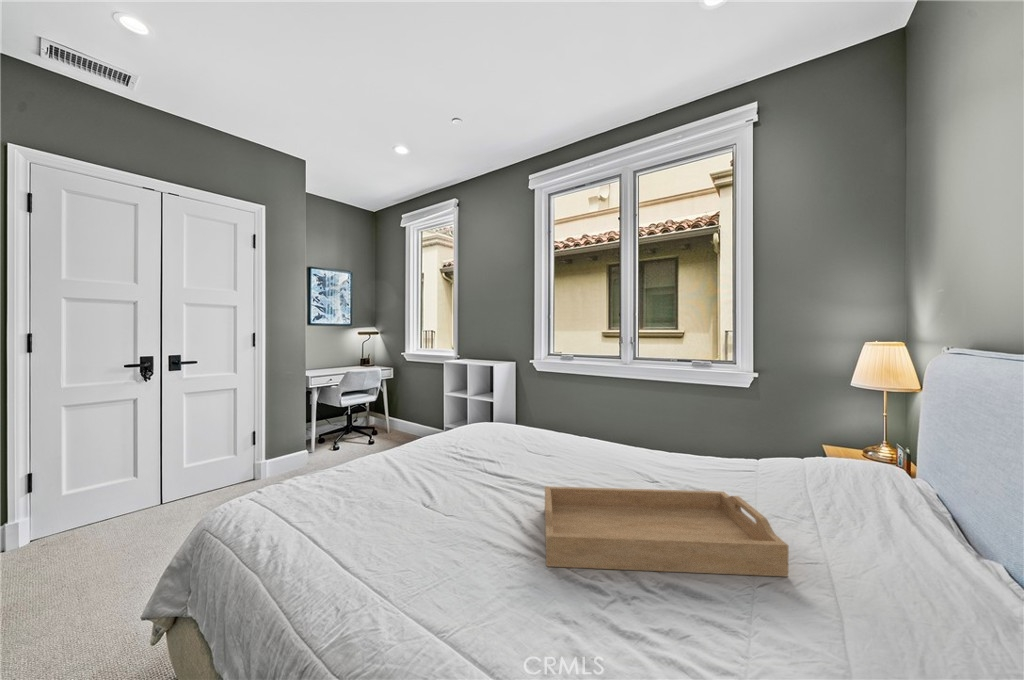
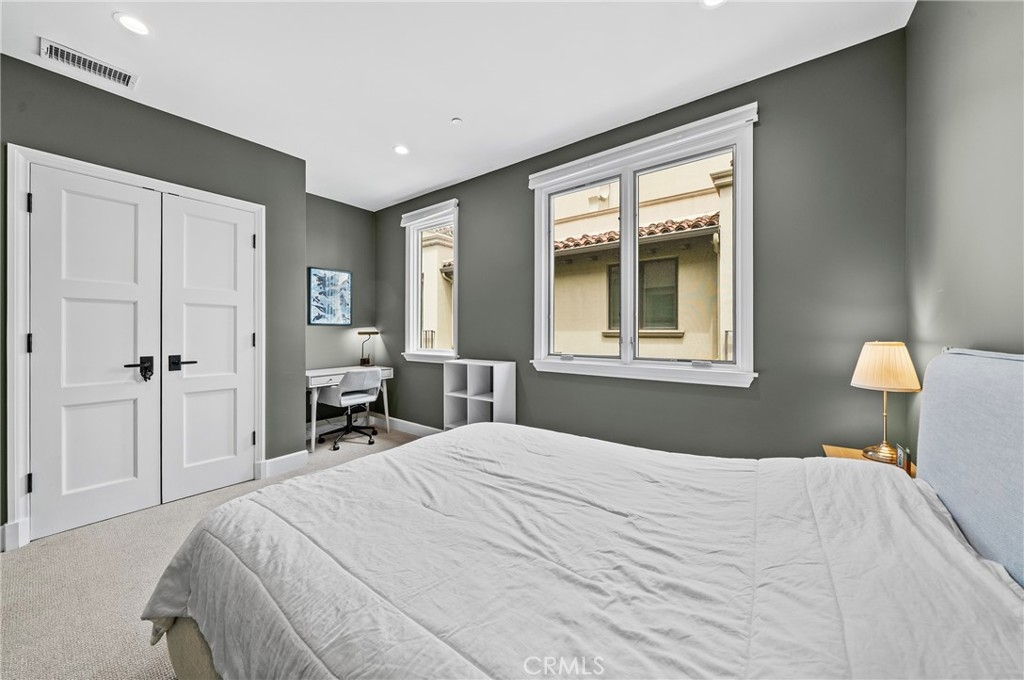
- serving tray (646, 520)
